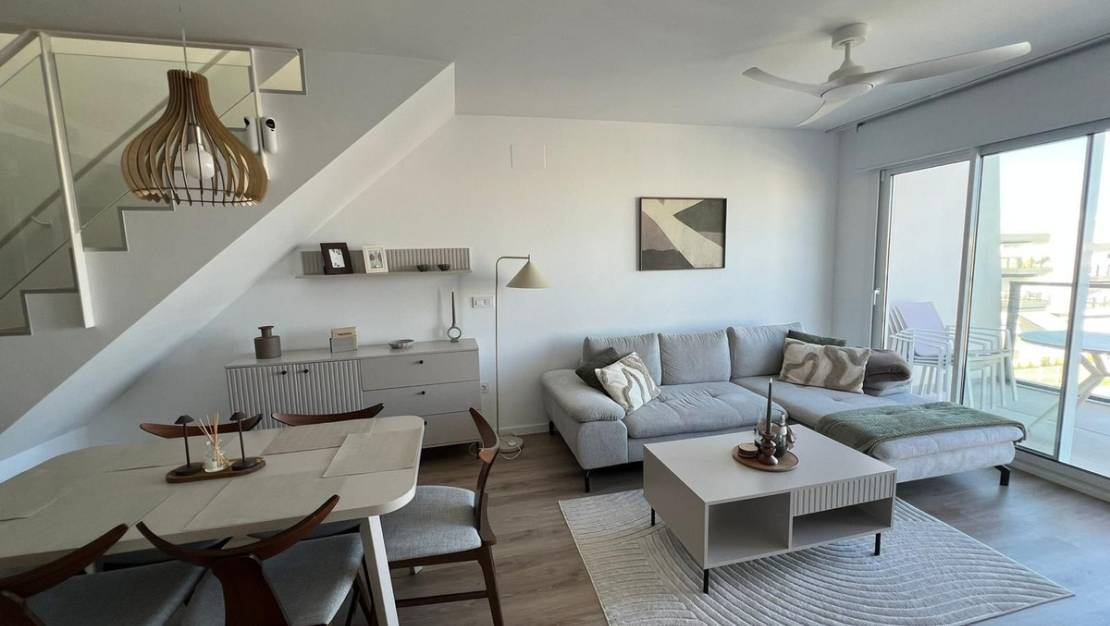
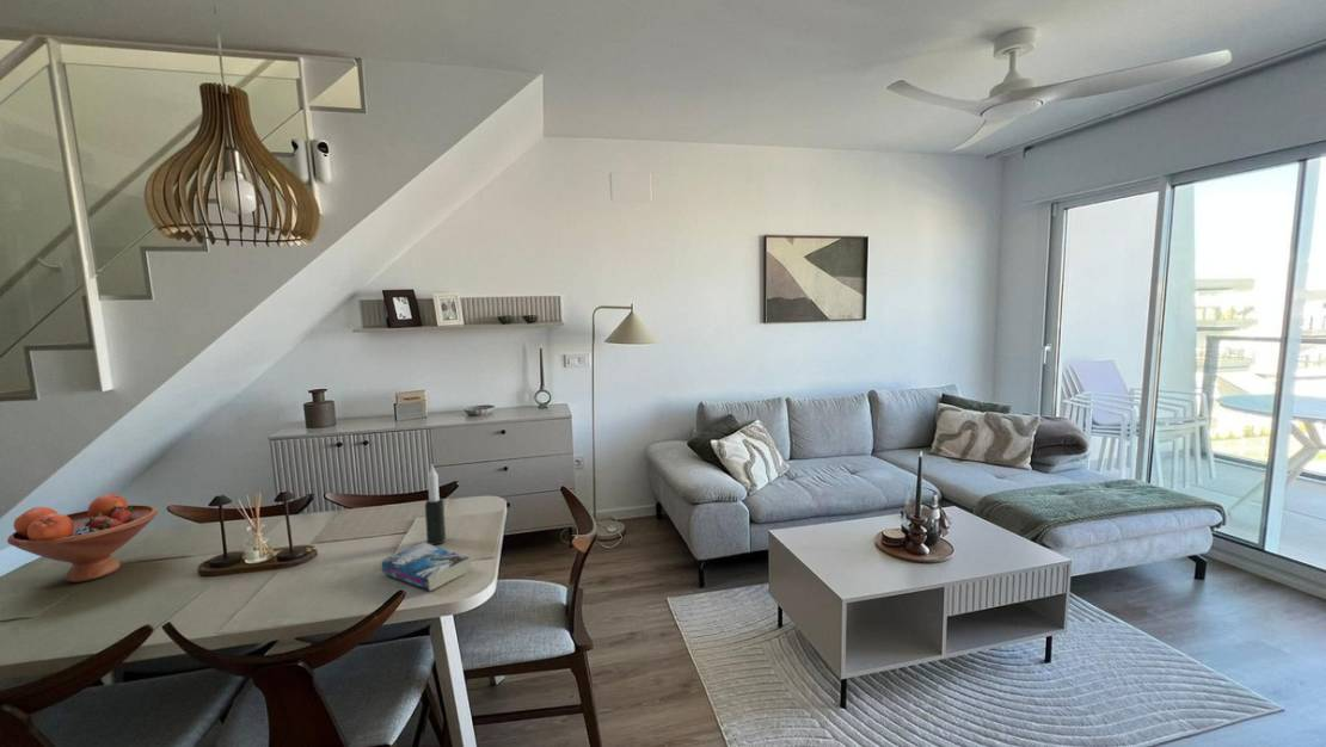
+ book (426, 564)
+ fruit bowl (88, 537)
+ candle (434, 502)
